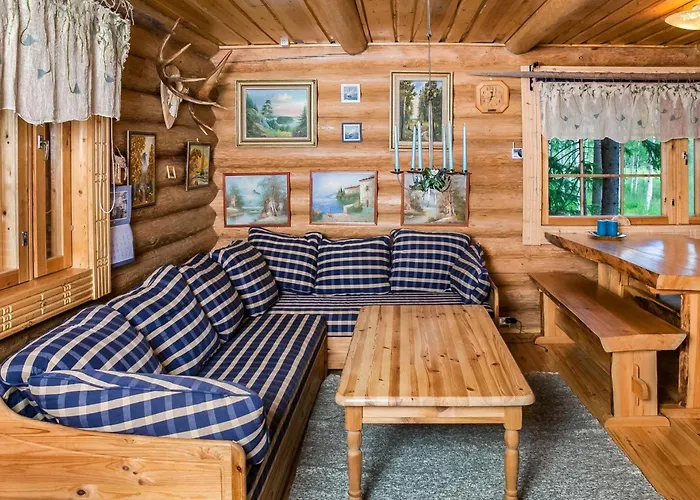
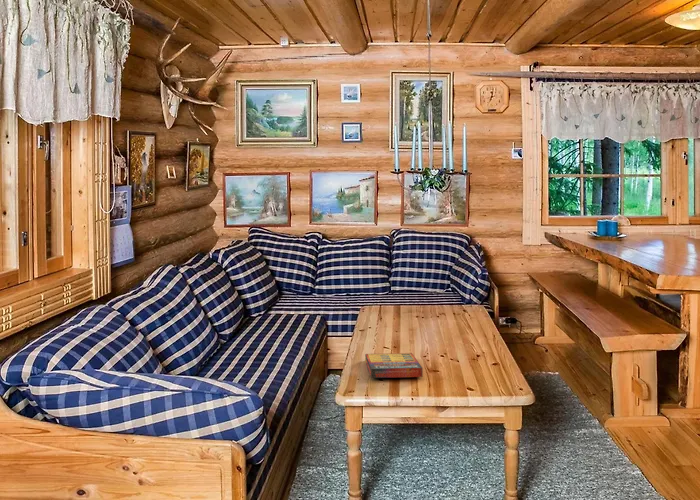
+ game compilation box (392, 364)
